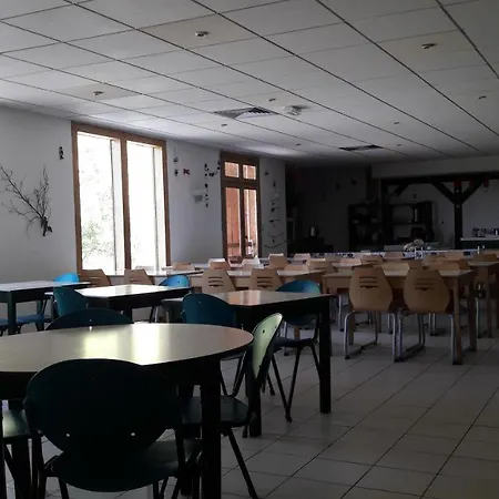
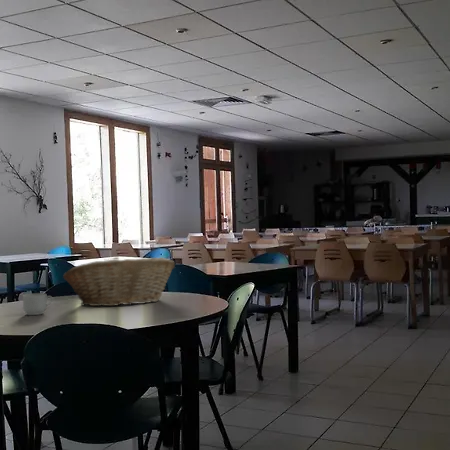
+ fruit basket (120, 279)
+ mug (38, 303)
